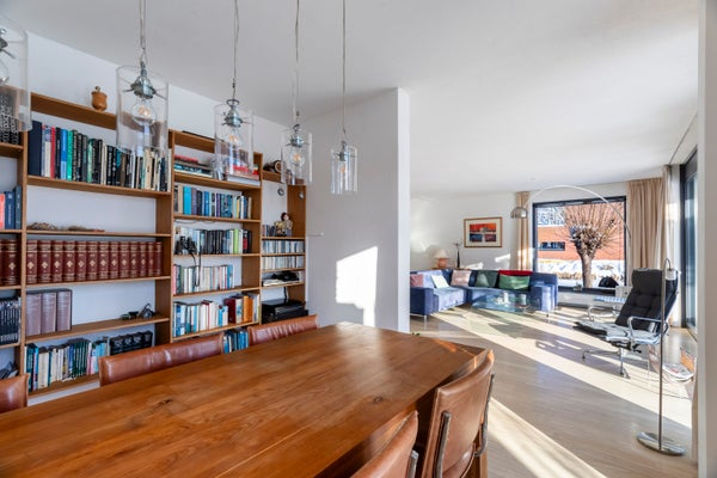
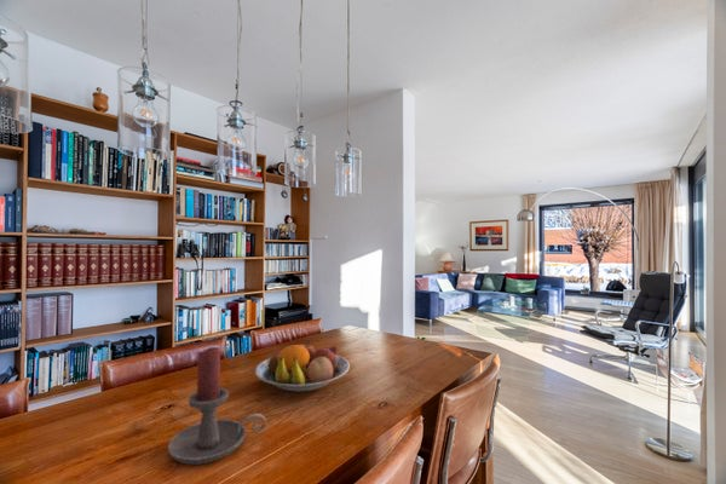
+ fruit bowl (302, 362)
+ candle holder (219, 394)
